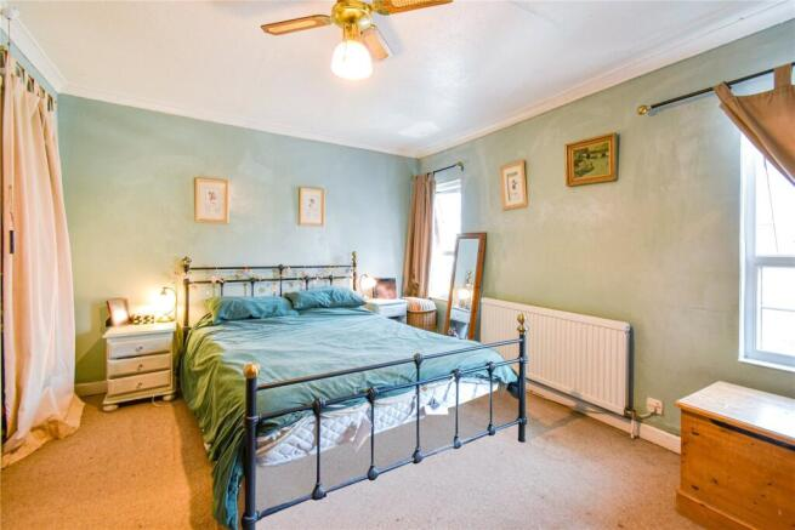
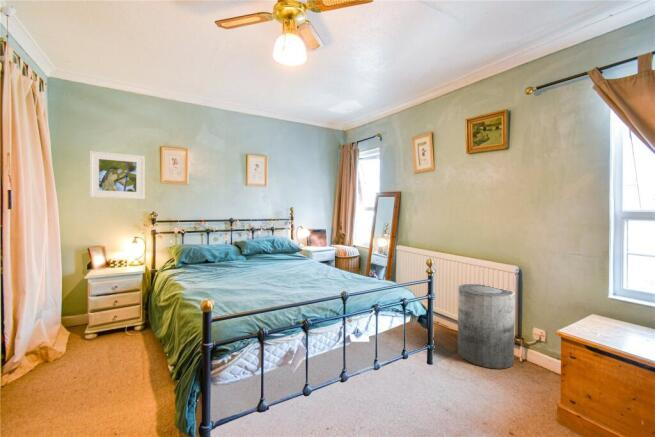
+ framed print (118, 176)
+ trash can (485, 322)
